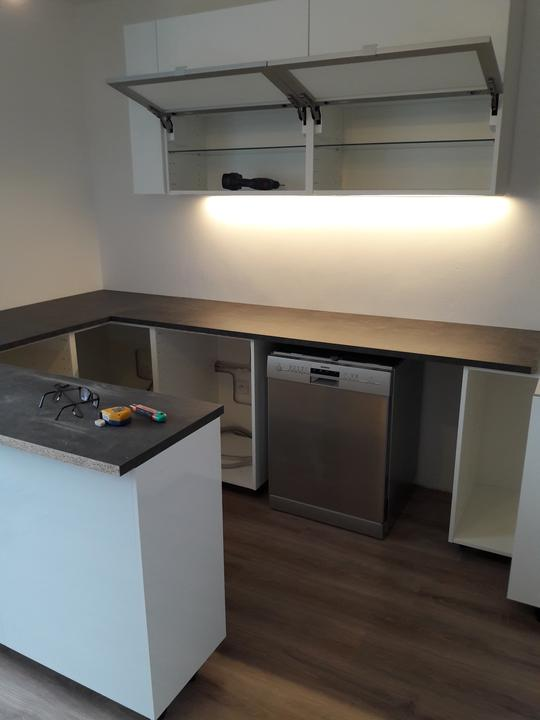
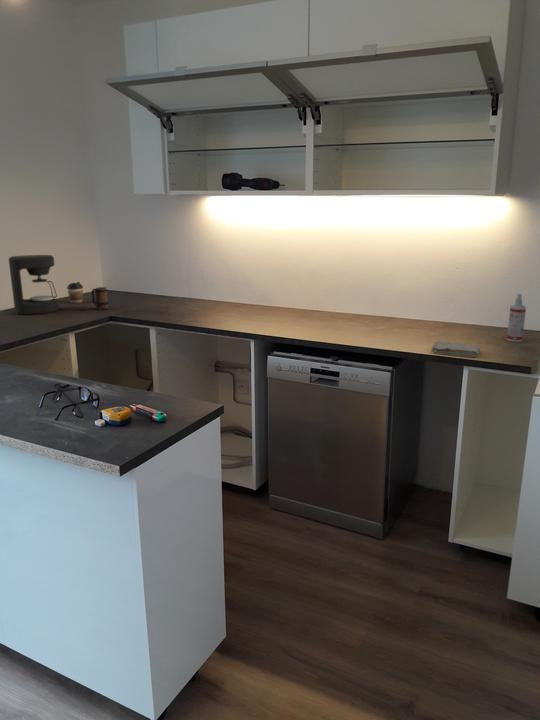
+ coffee cup (75, 292)
+ washcloth (455, 348)
+ mug (99, 298)
+ coffee maker (34, 281)
+ spray bottle (517, 317)
